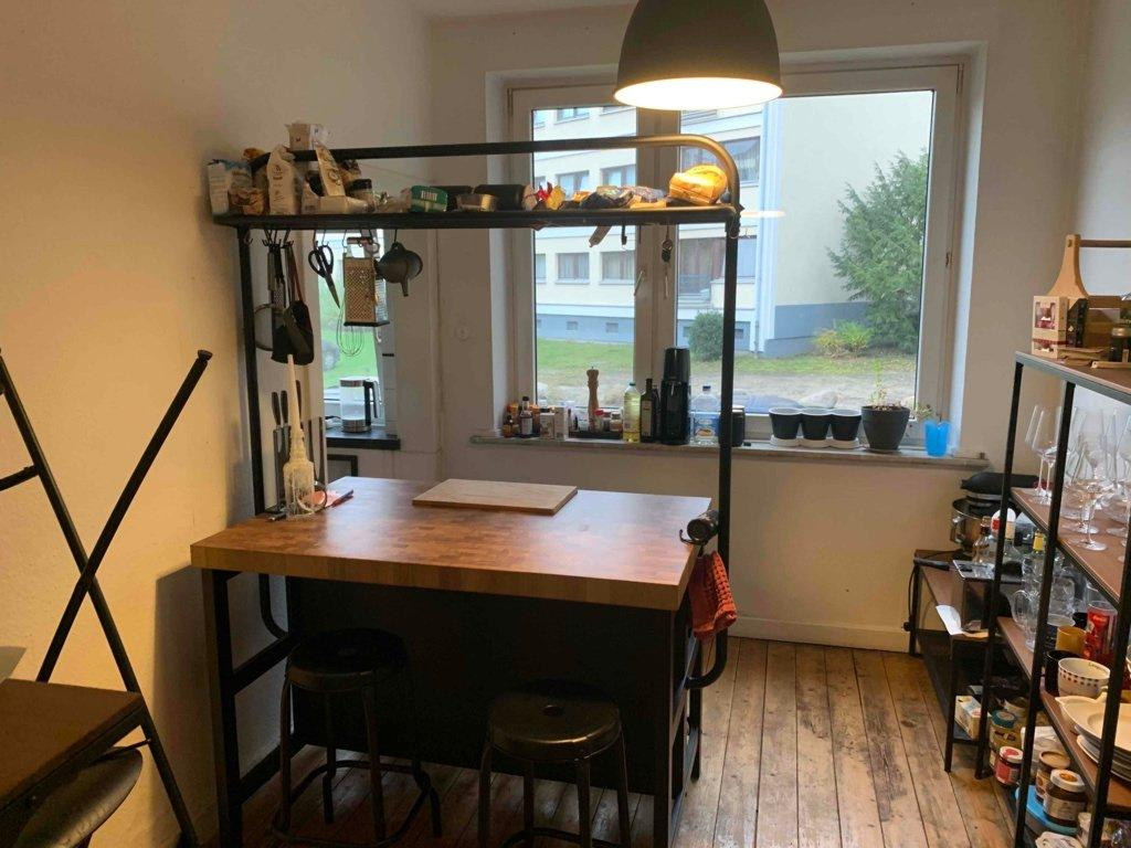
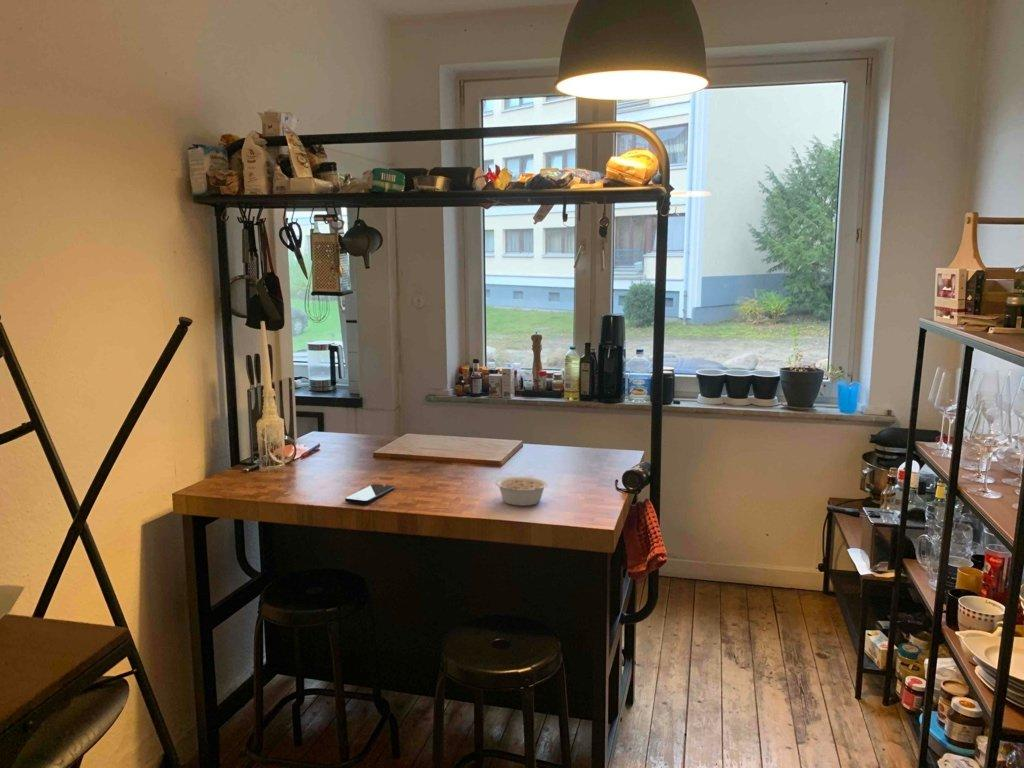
+ smartphone (370, 493)
+ legume (523, 490)
